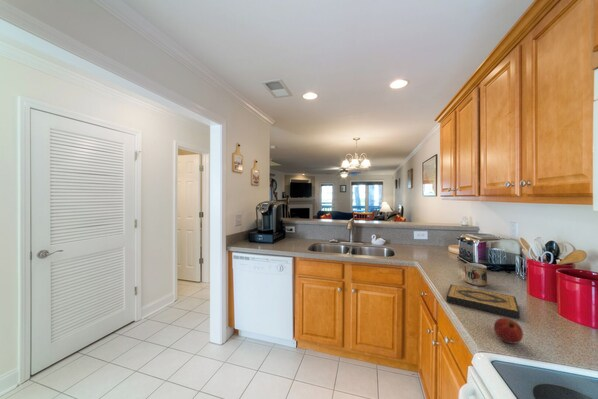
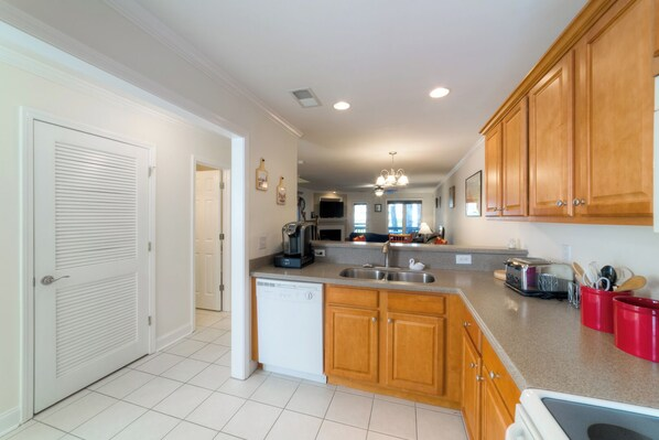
- hardback book (480, 299)
- apple (507, 329)
- mug (474, 273)
